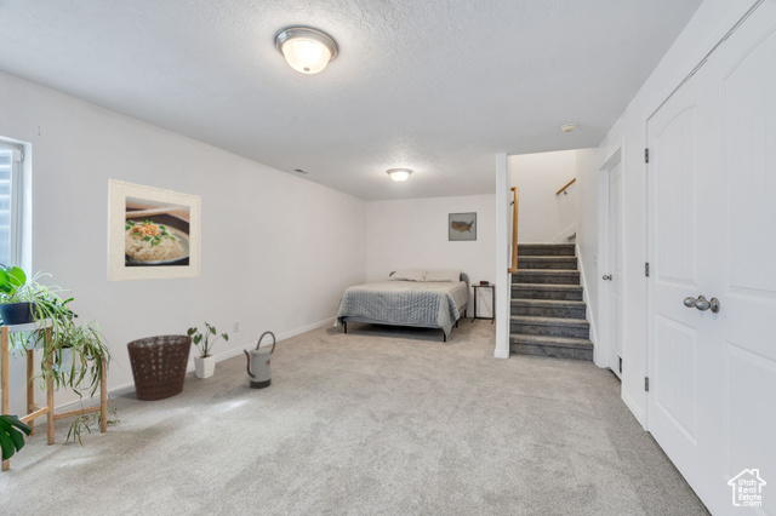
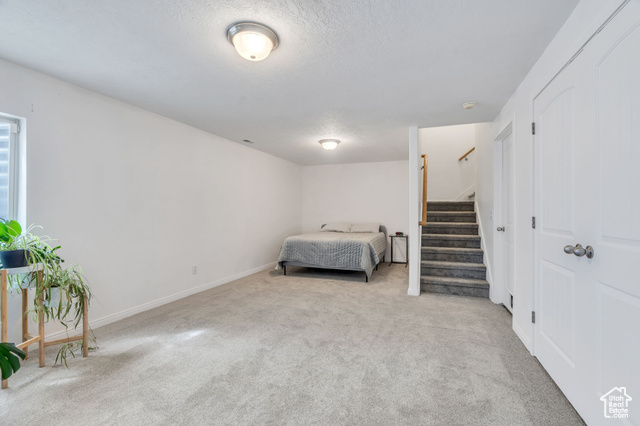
- watering can (259, 359)
- house plant (209, 349)
- wall art (462, 227)
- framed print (159, 234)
- basket (160, 366)
